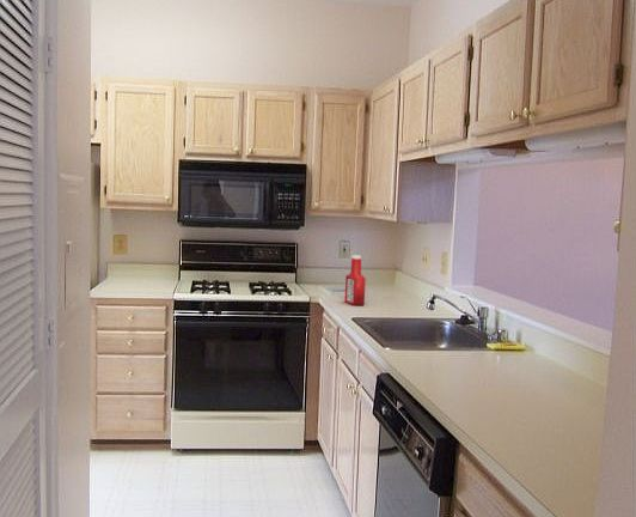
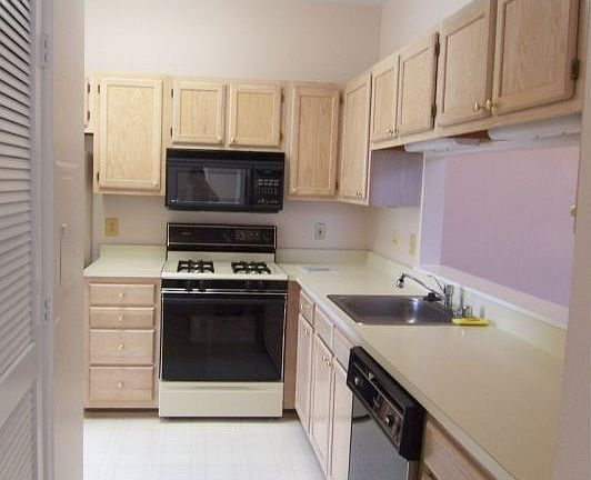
- soap bottle (355, 279)
